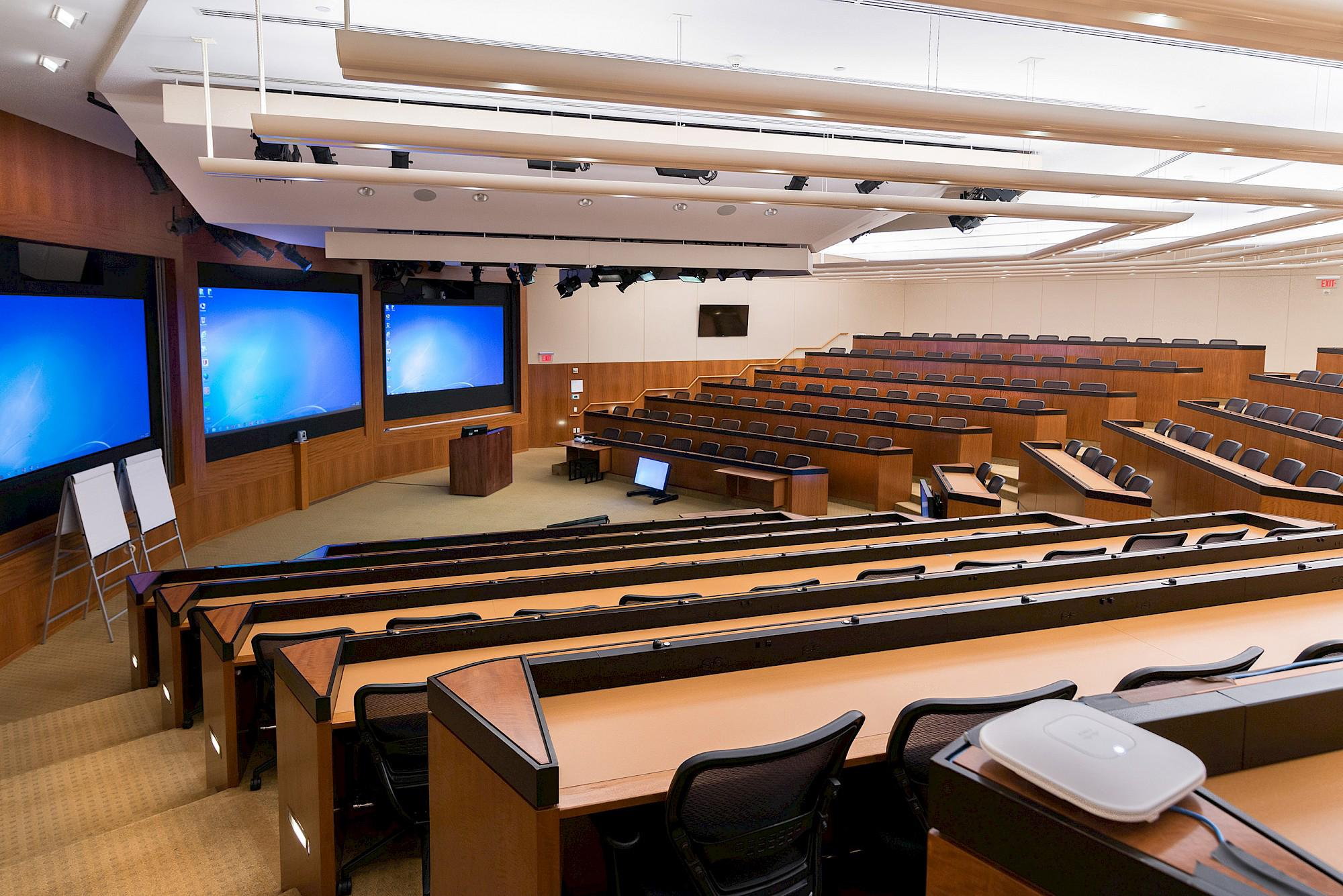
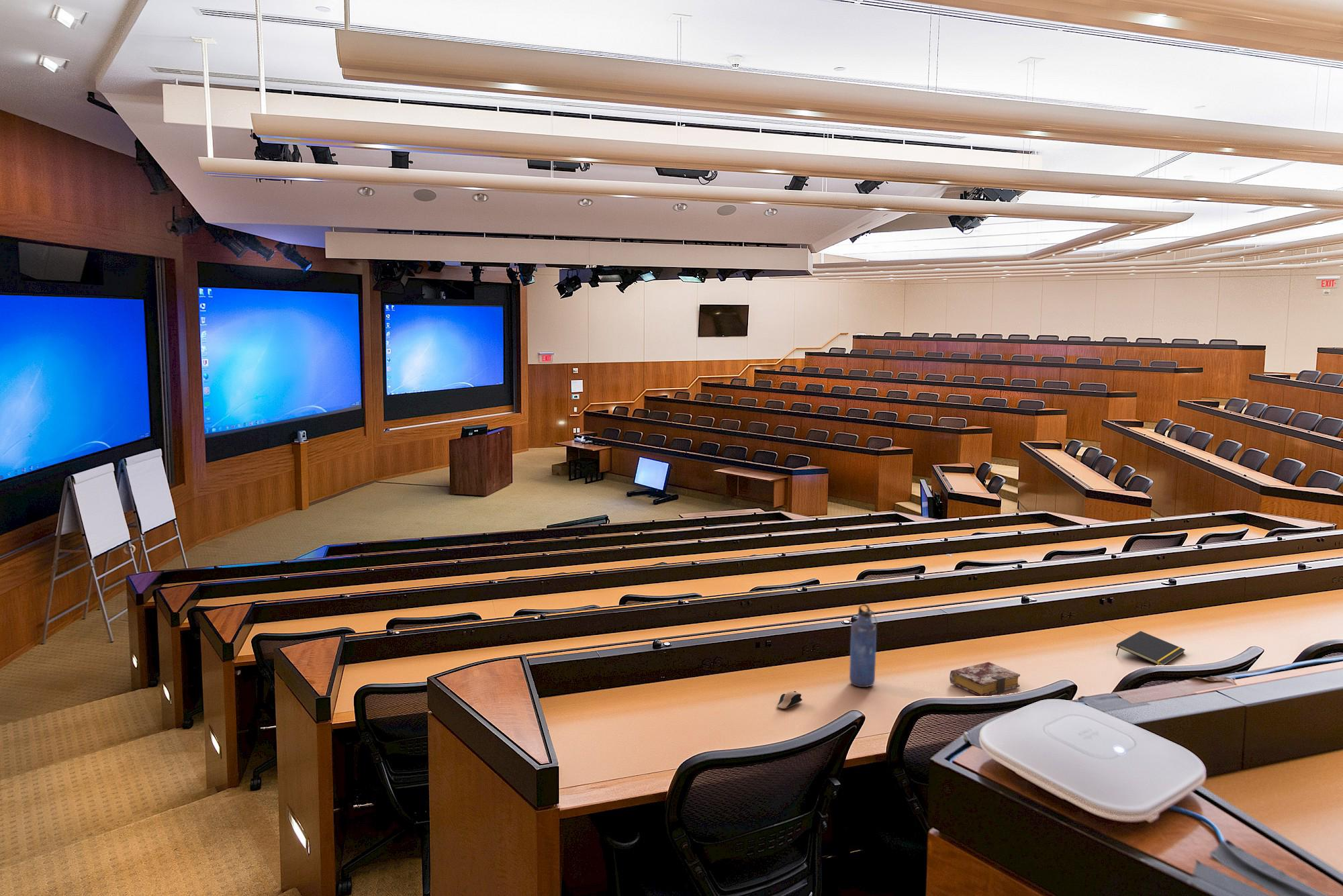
+ baseball cap (786, 697)
+ book (984, 679)
+ water bottle (864, 644)
+ notepad (1151, 648)
